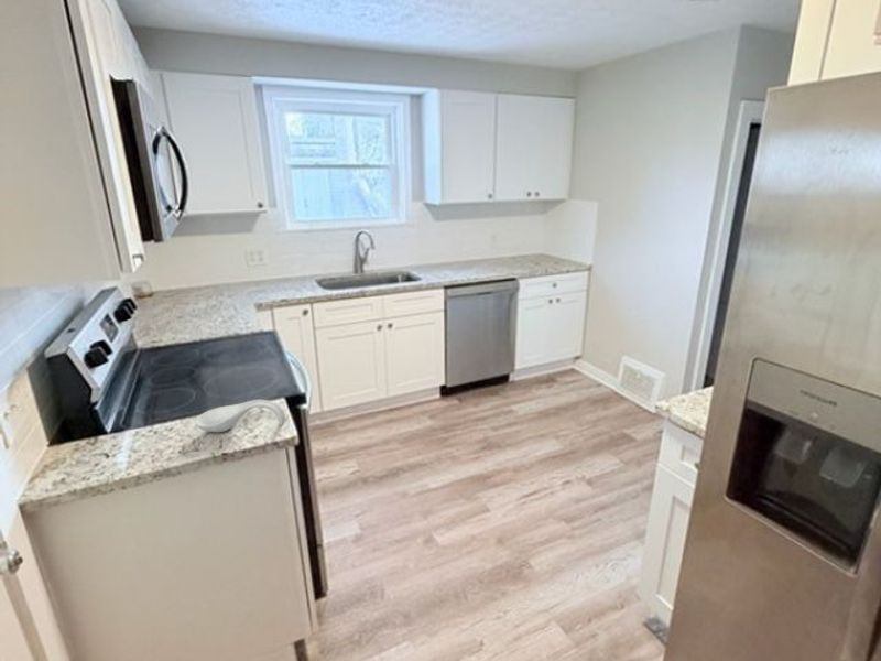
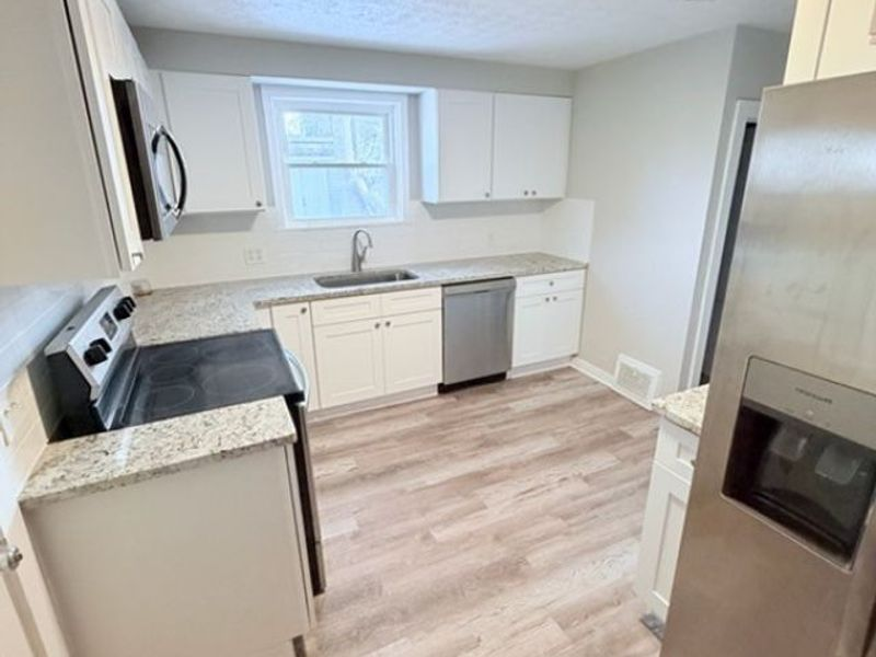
- spoon rest (240, 414)
